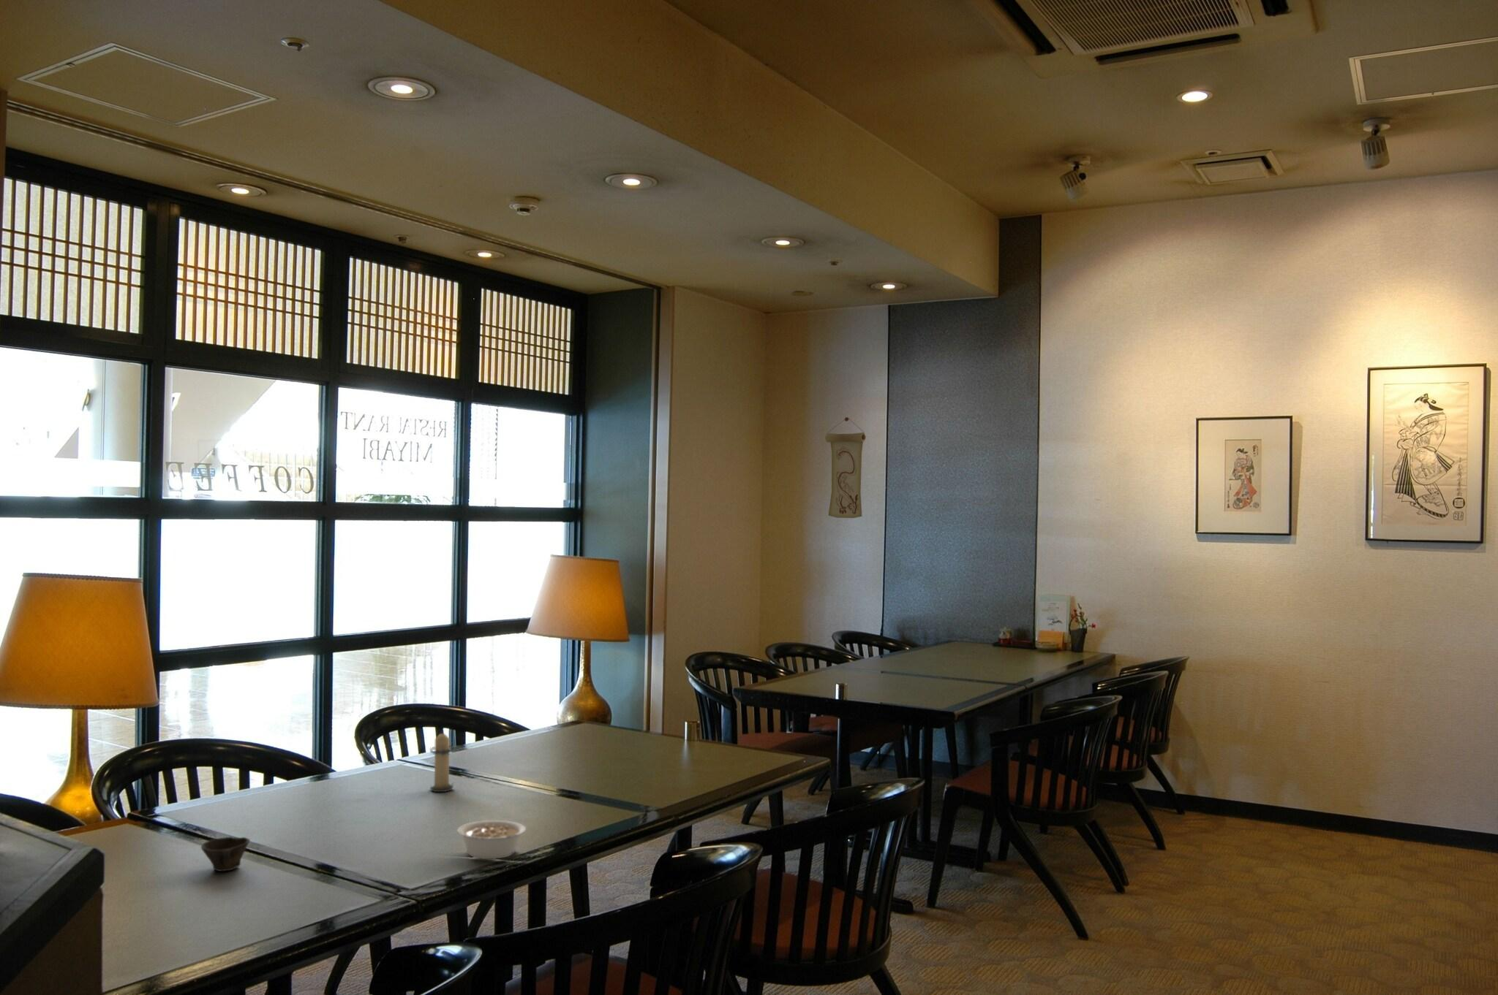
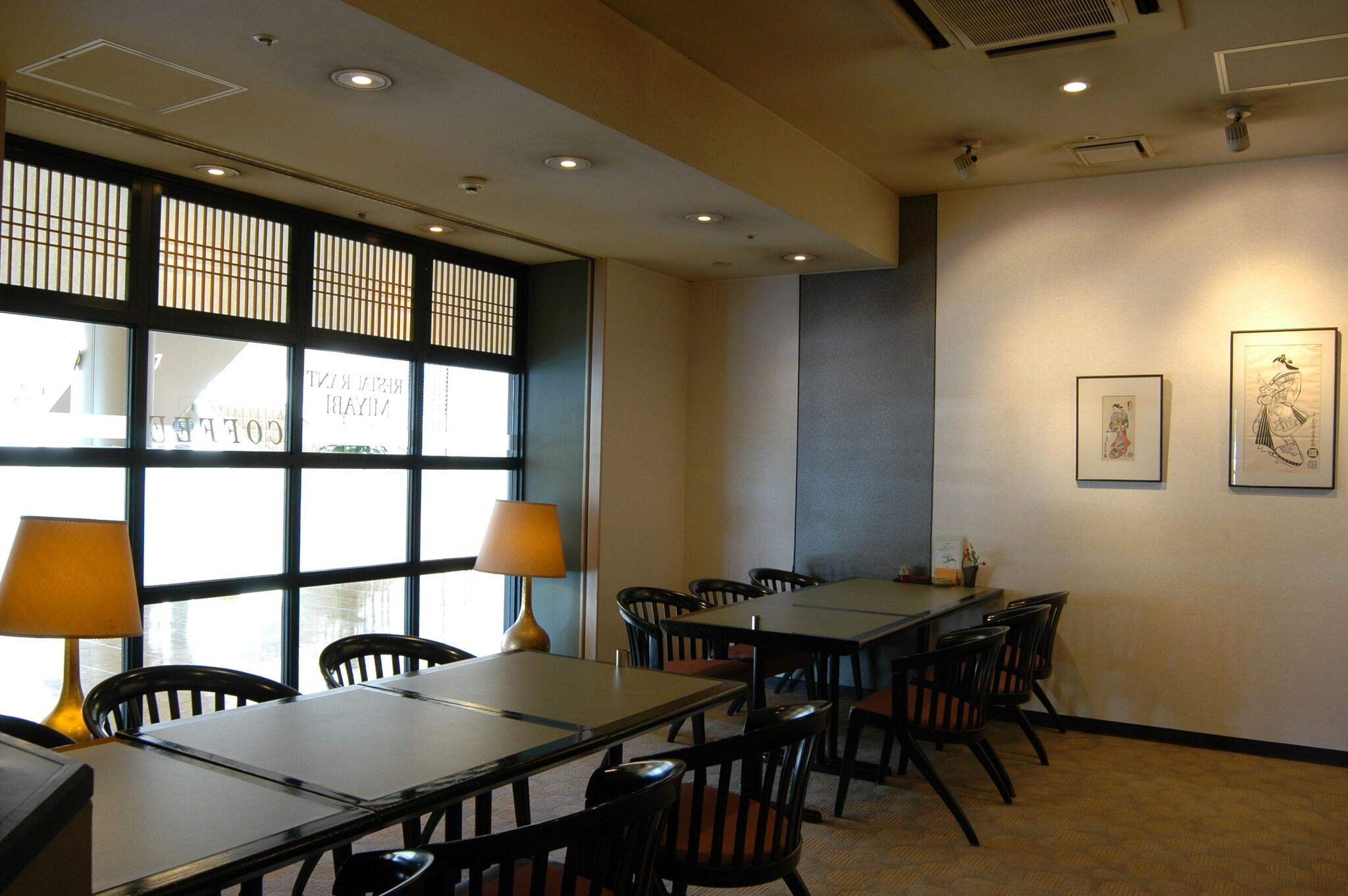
- cup (224, 855)
- wall scroll (845, 466)
- candle (442, 760)
- legume (493, 838)
